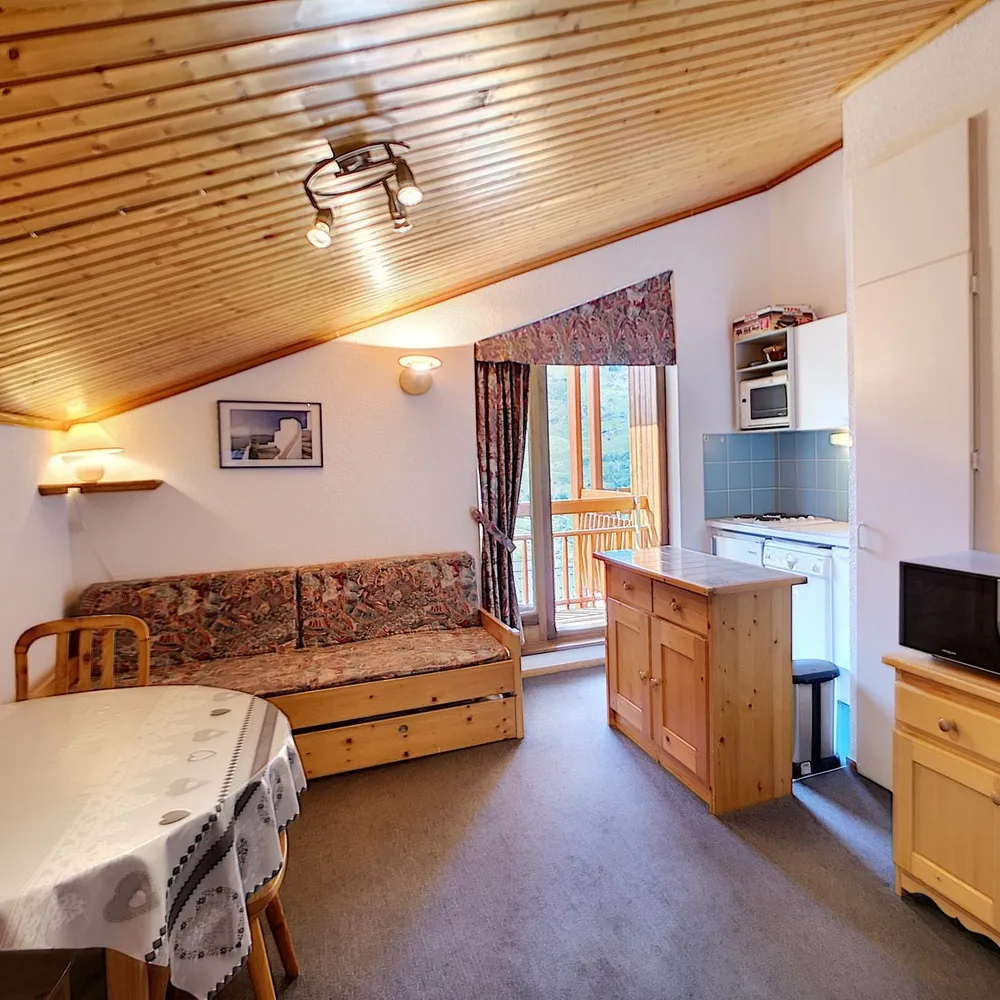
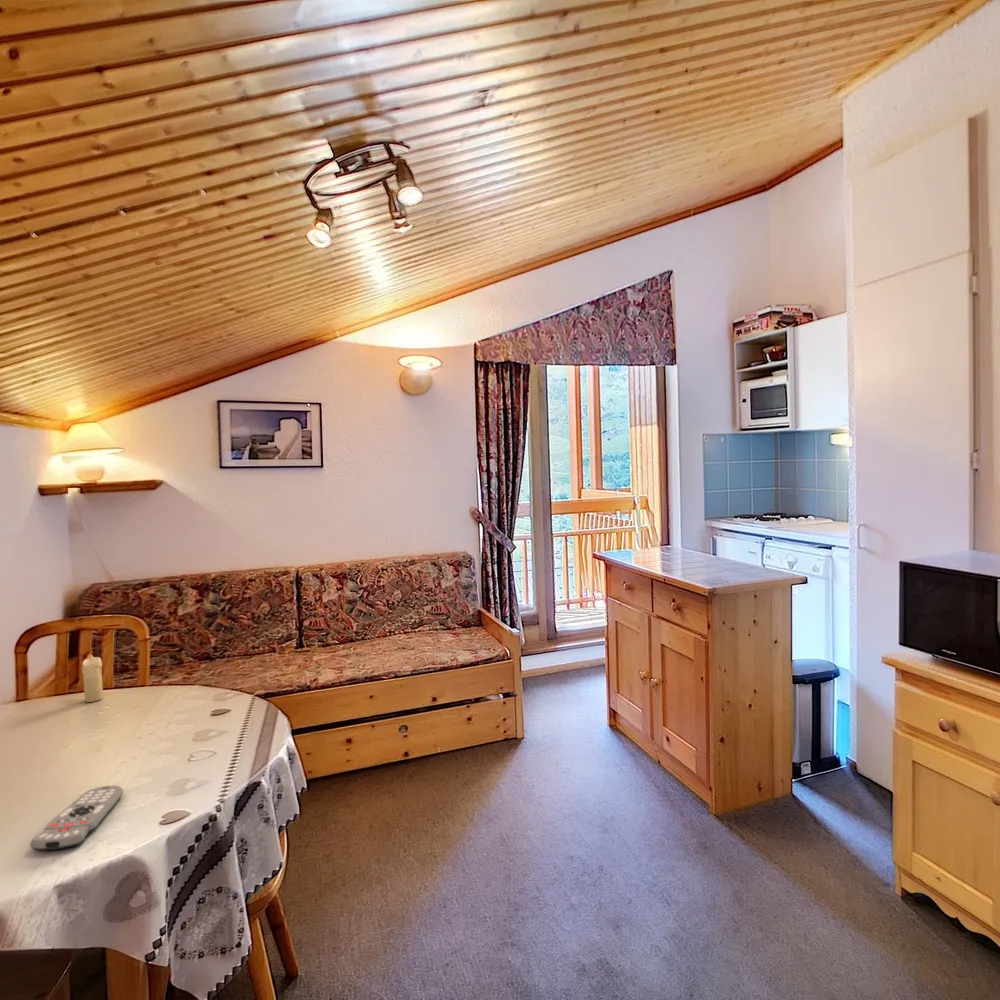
+ remote control (83, 815)
+ candle (92, 675)
